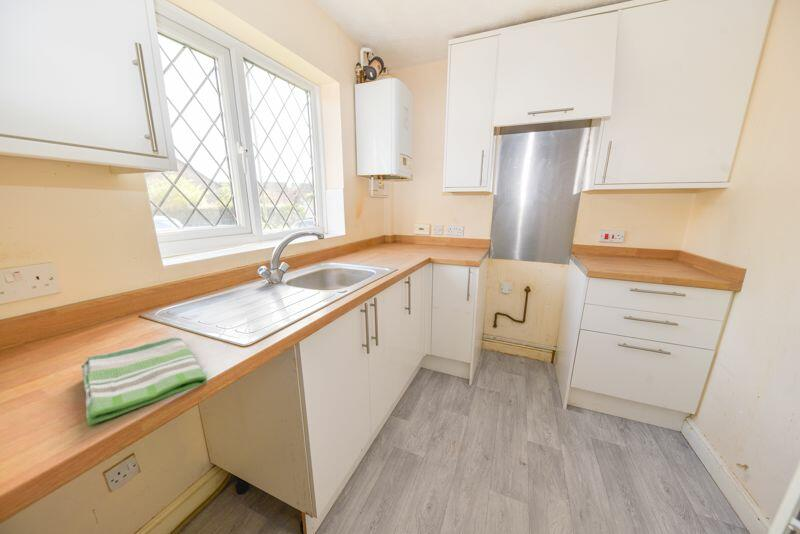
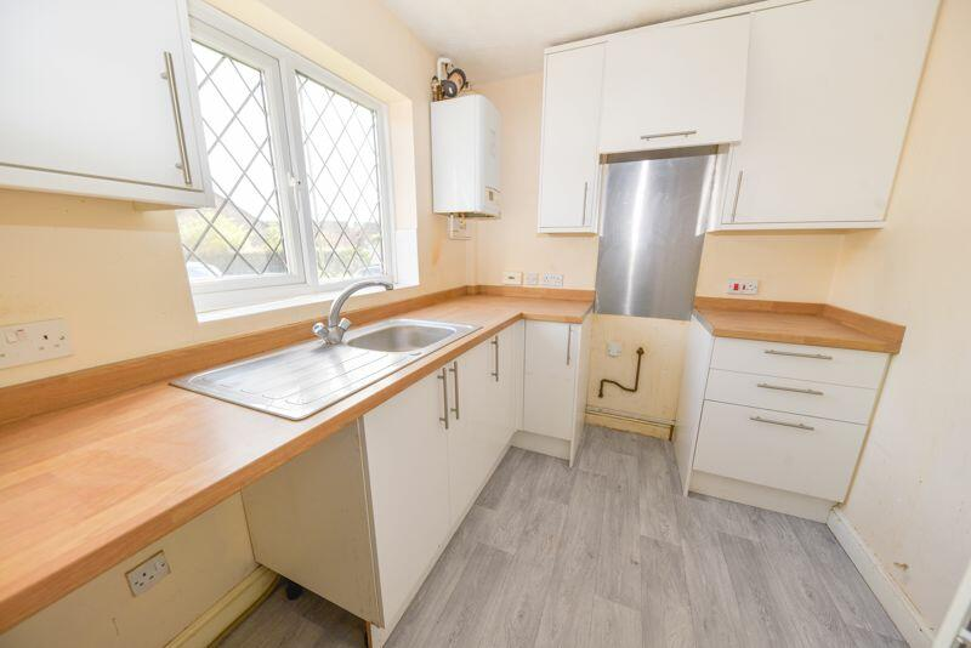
- dish towel (144, 369)
